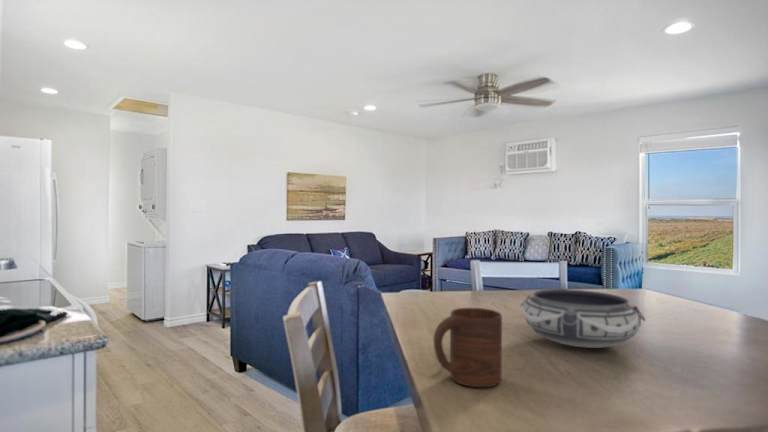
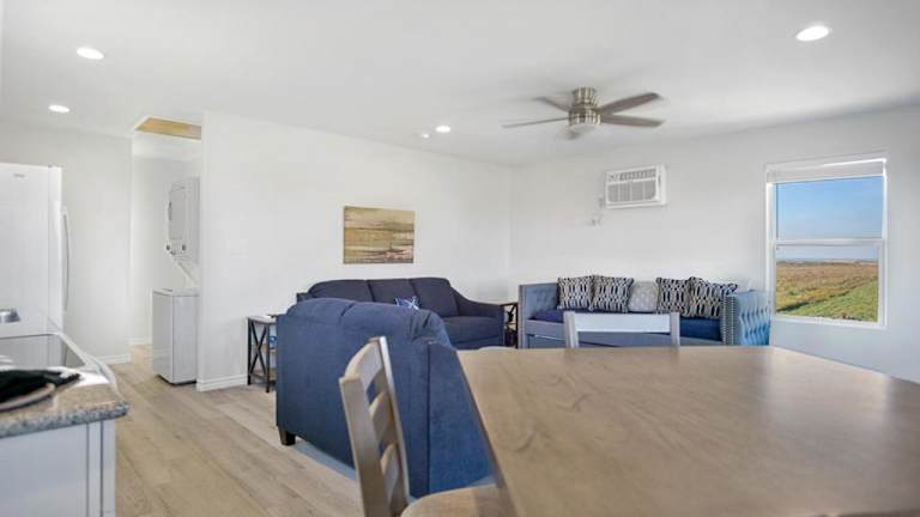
- cup (470, 347)
- bowl (578, 319)
